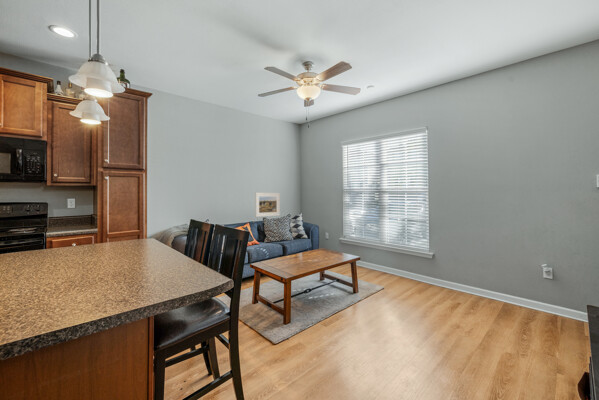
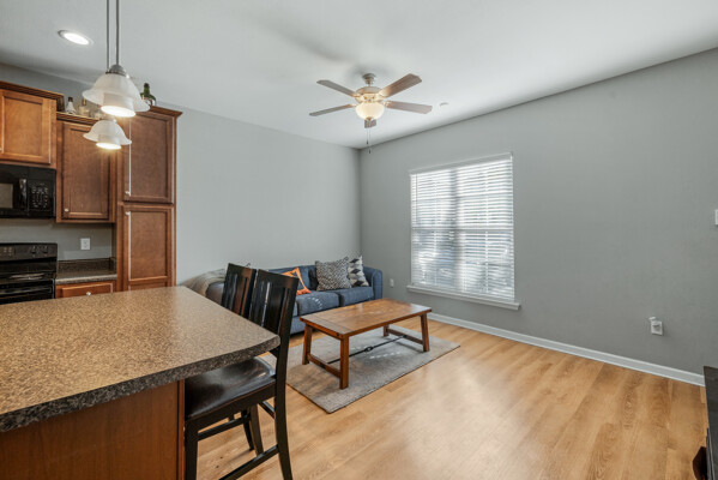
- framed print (268, 204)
